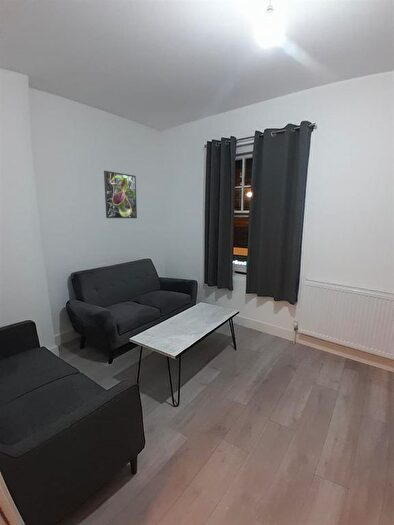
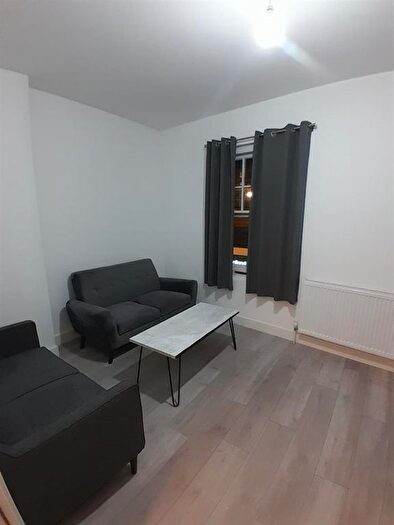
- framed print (121, 196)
